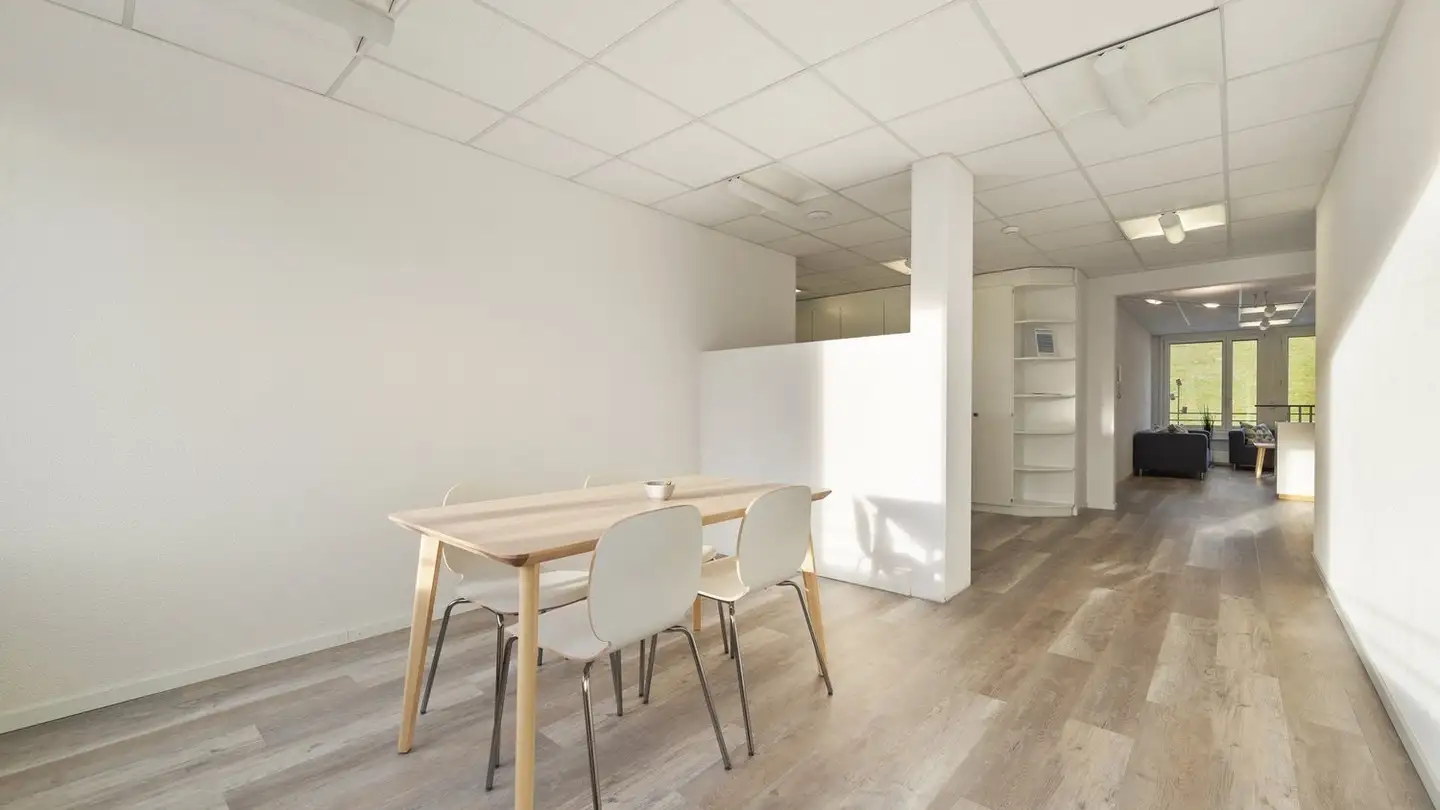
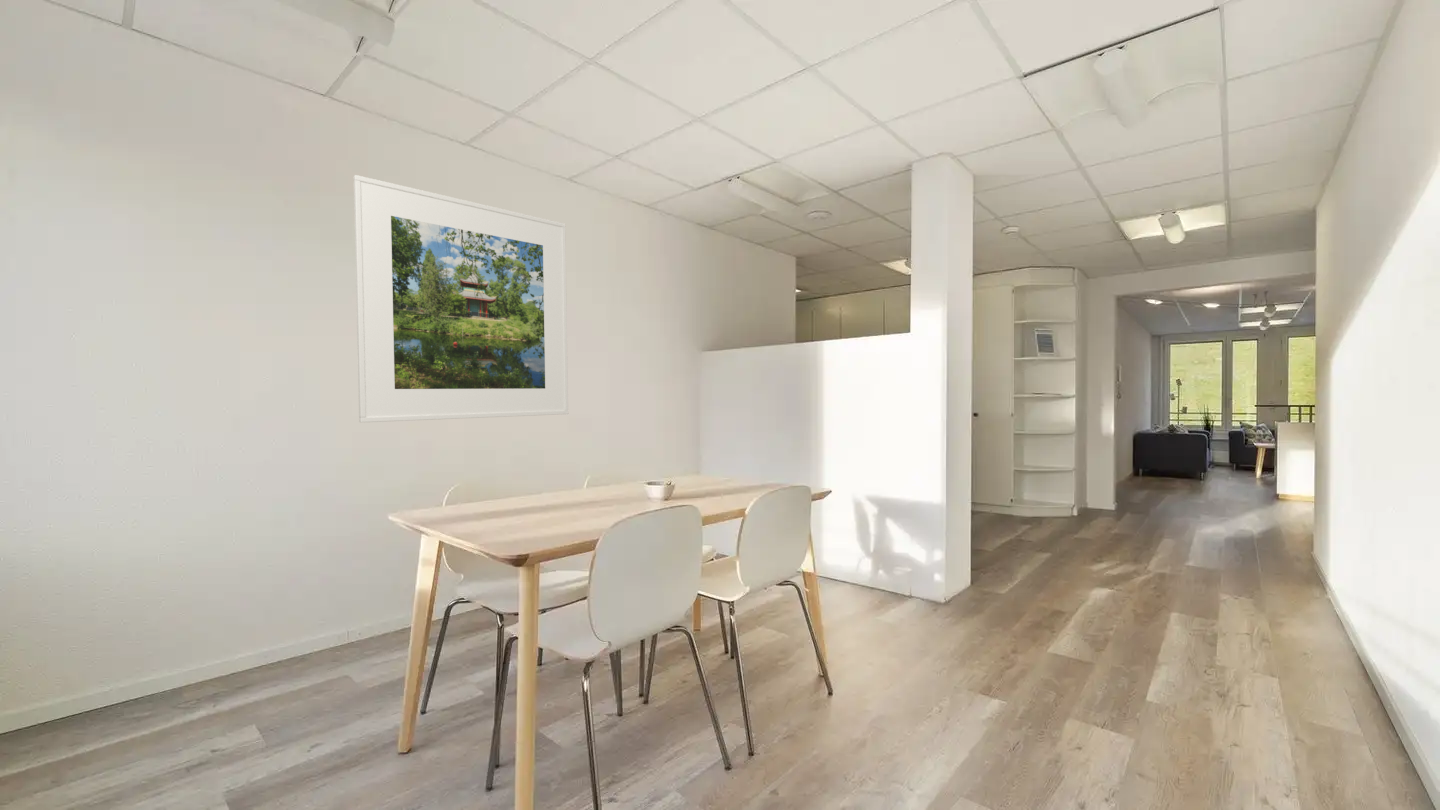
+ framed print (475, 310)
